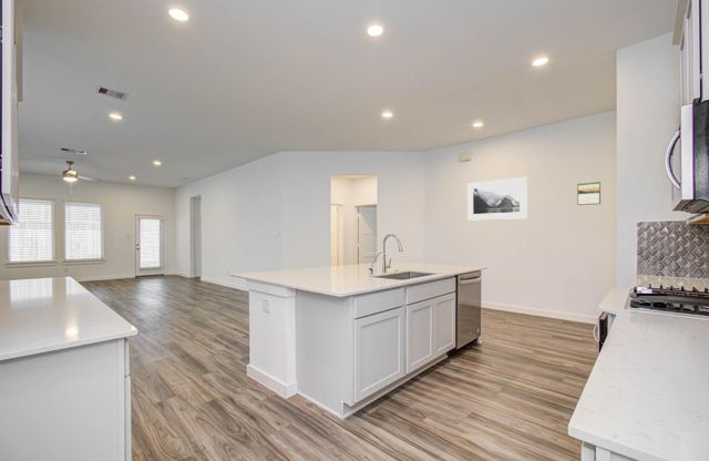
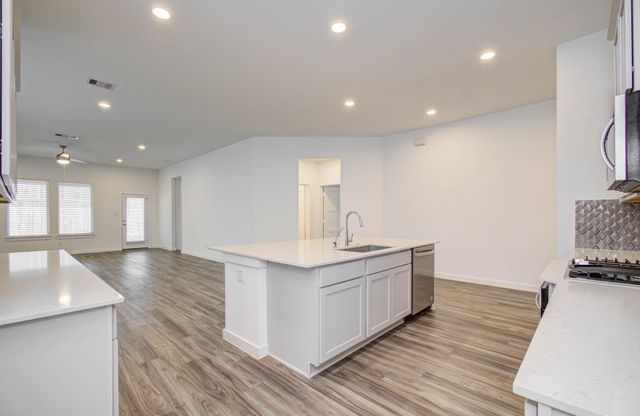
- calendar (588, 193)
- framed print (495, 199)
